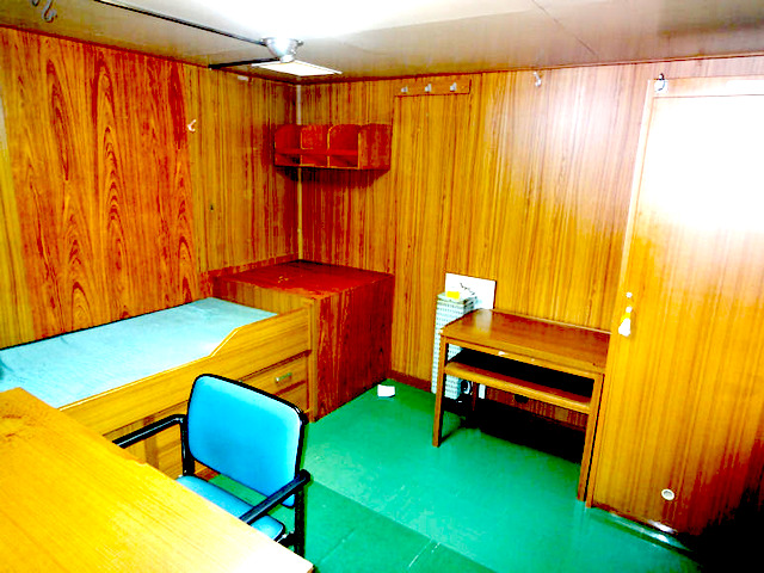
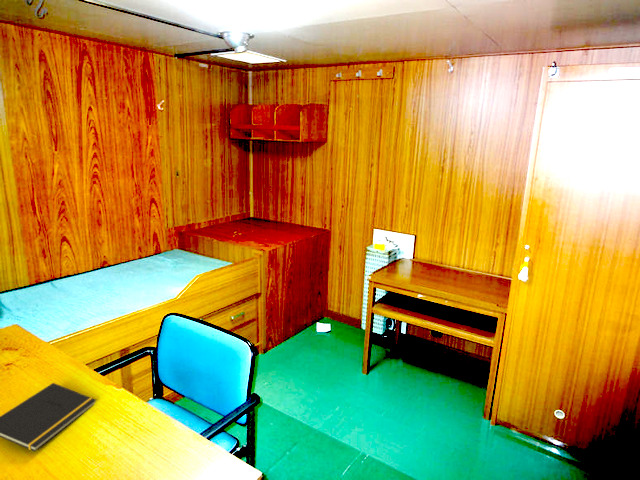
+ notepad (44, 413)
